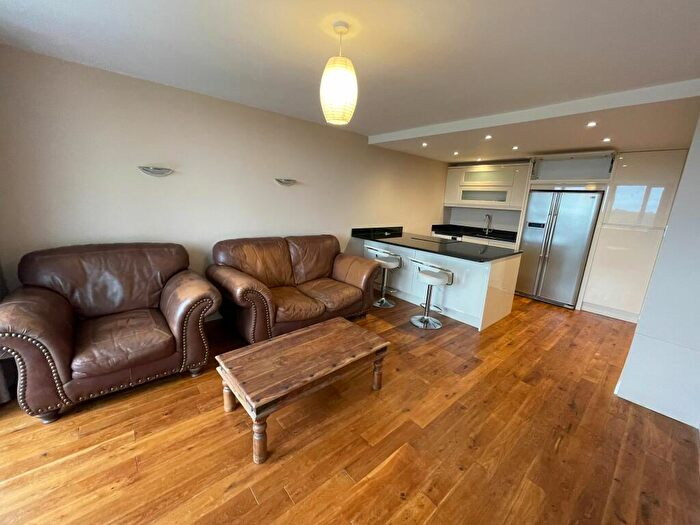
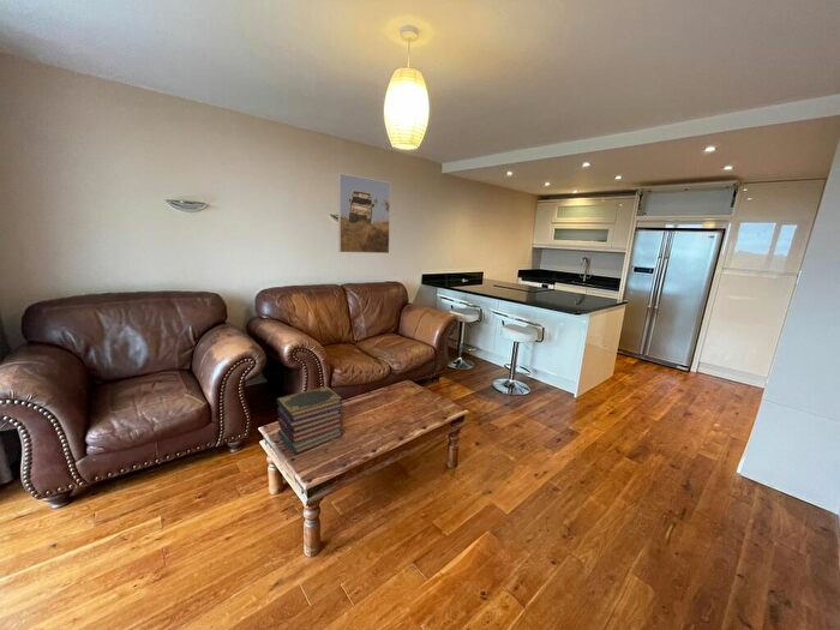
+ book stack (311, 418)
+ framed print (365, 216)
